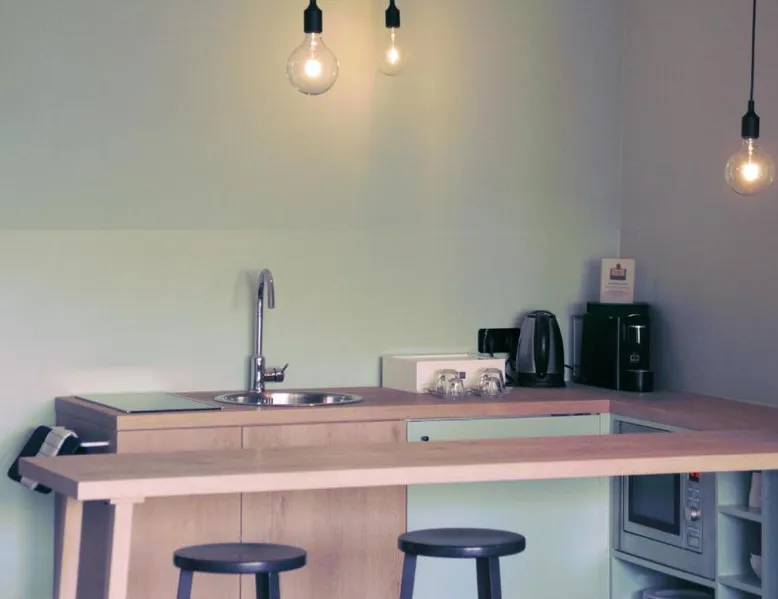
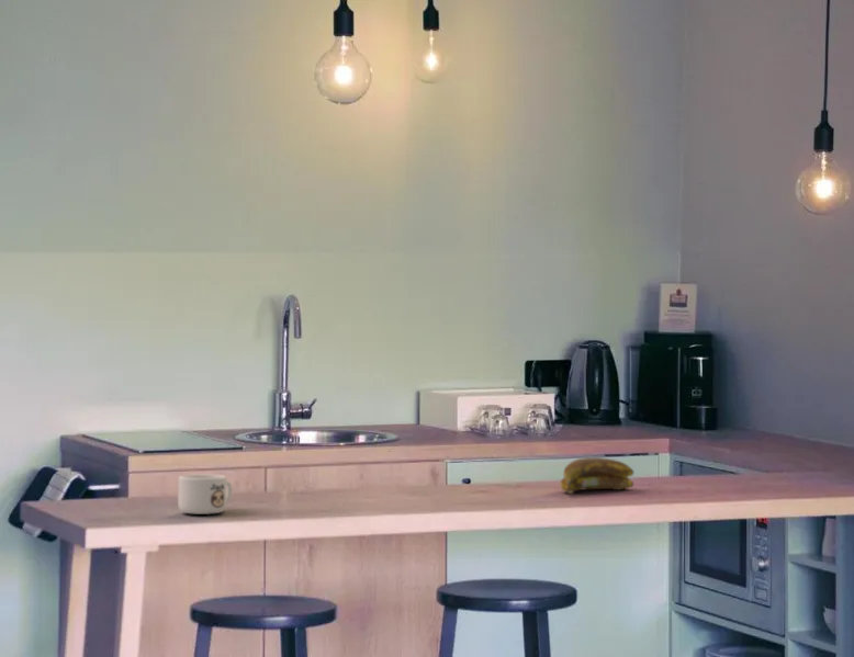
+ banana (591, 474)
+ mug (207, 494)
